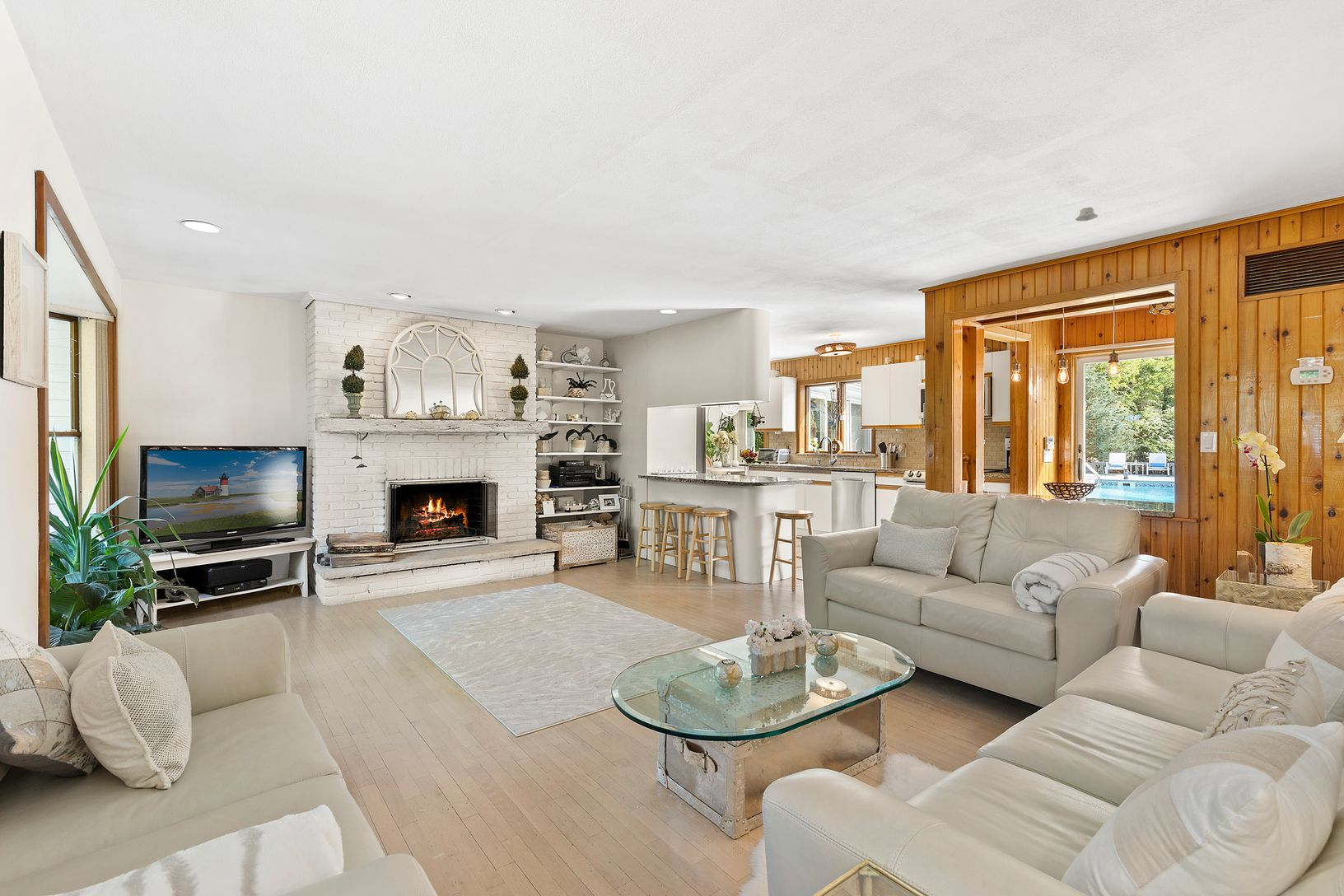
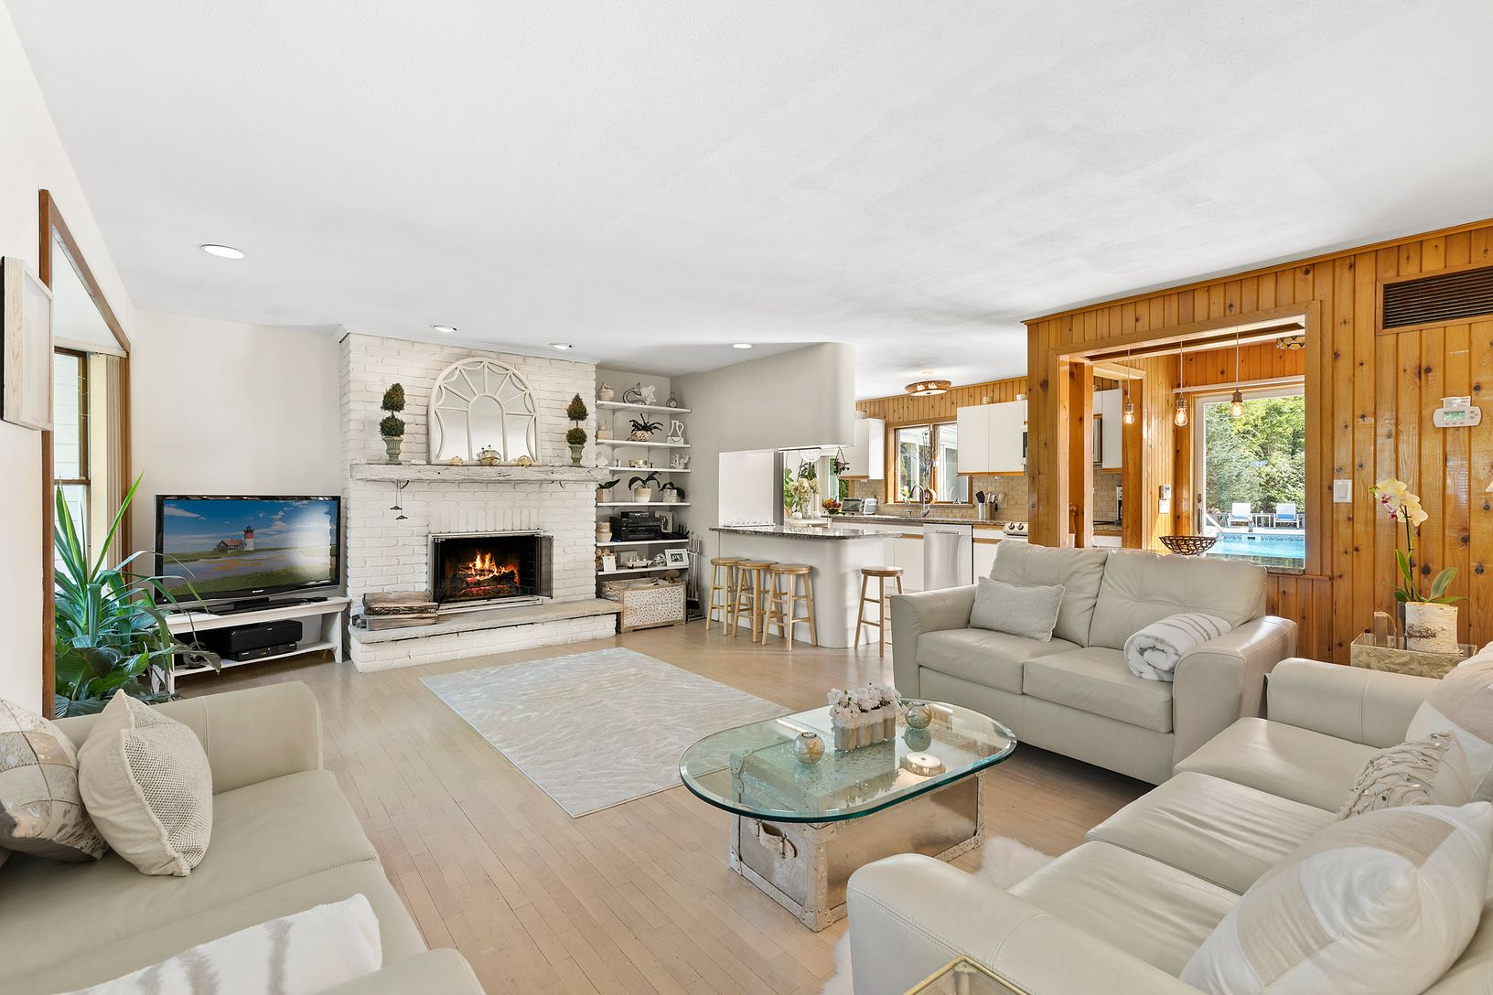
- recessed light (1086, 214)
